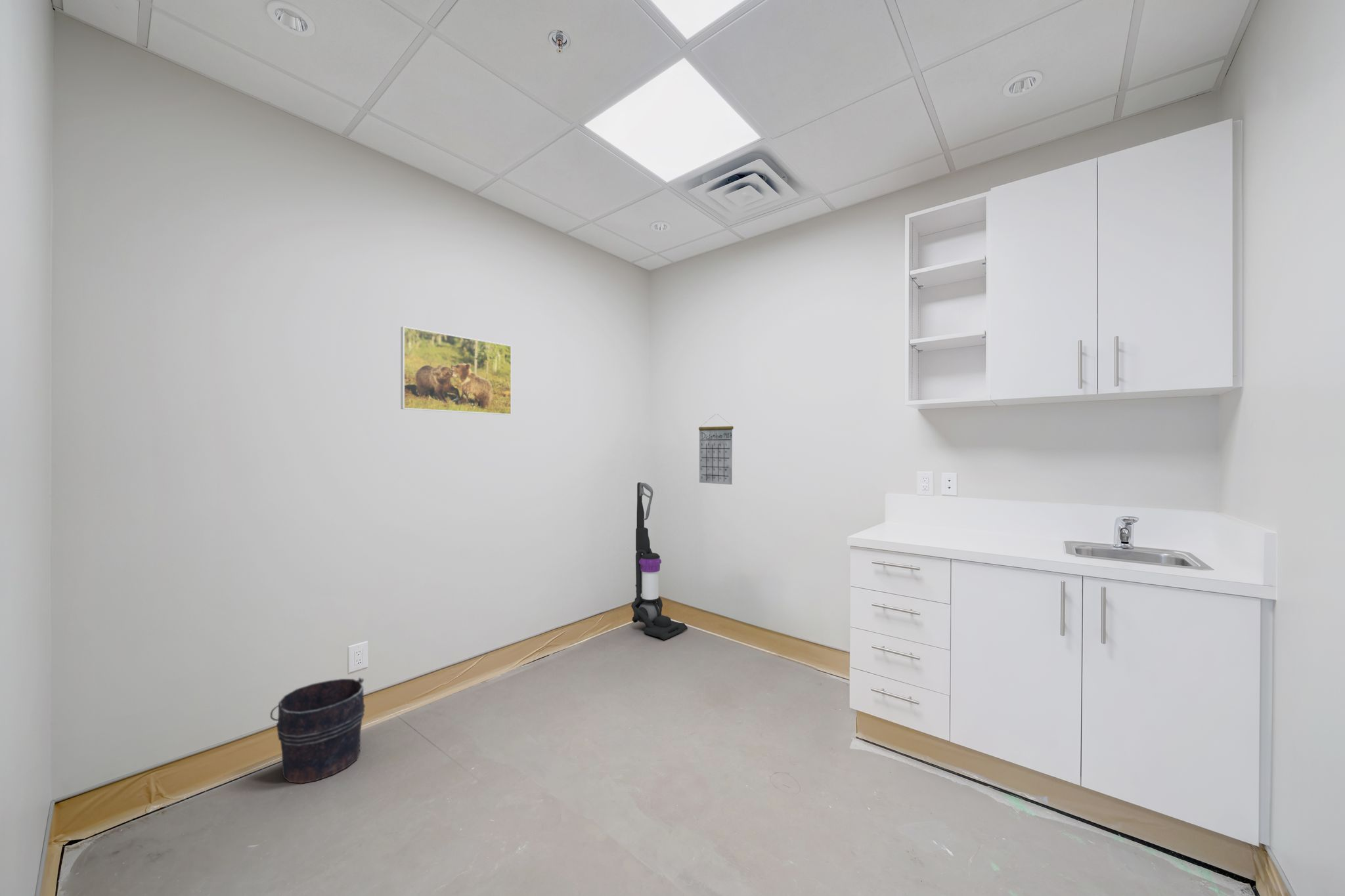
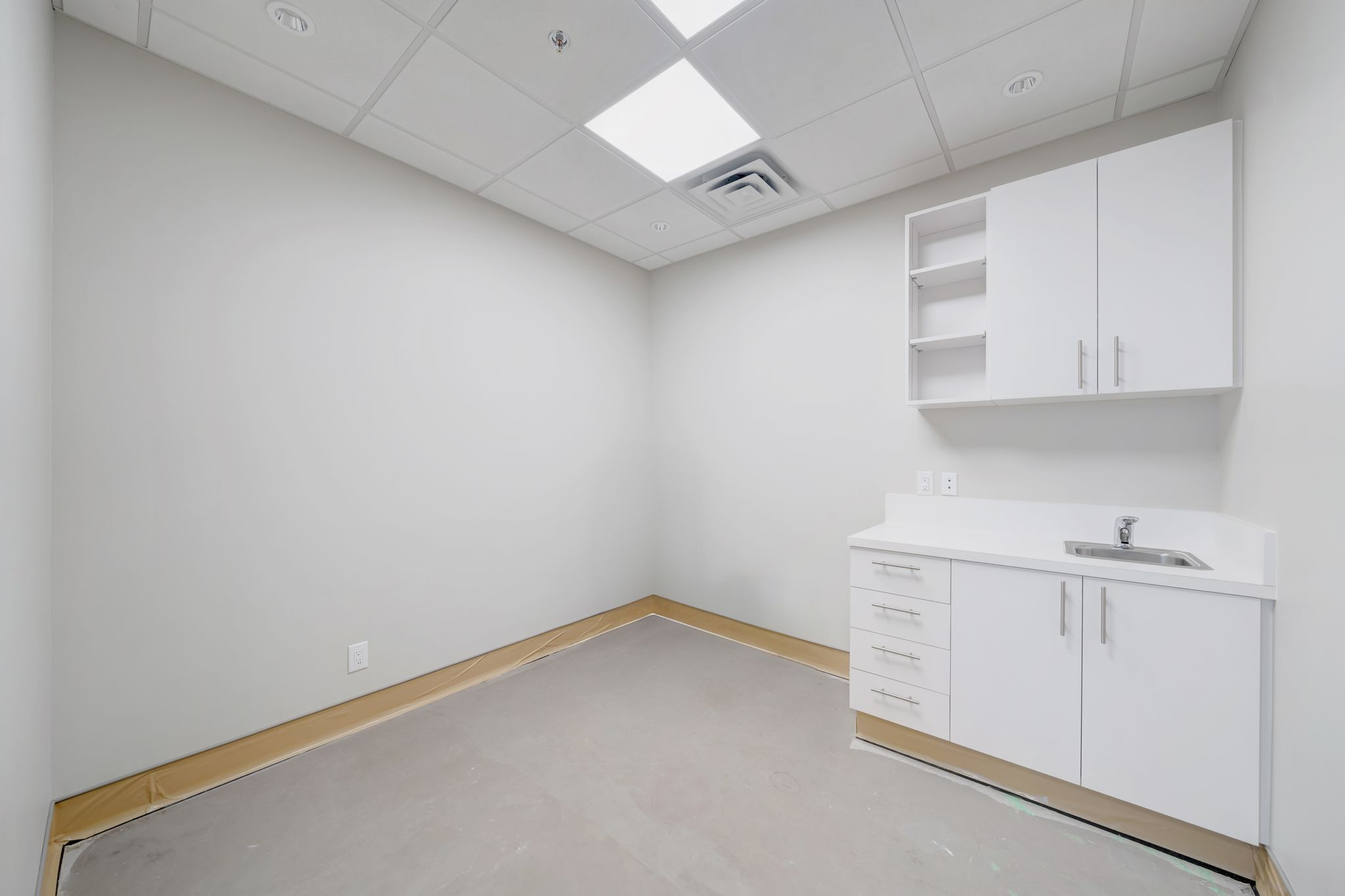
- bucket (322, 725)
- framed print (460, 374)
- calendar (715, 448)
- vacuum cleaner (653, 556)
